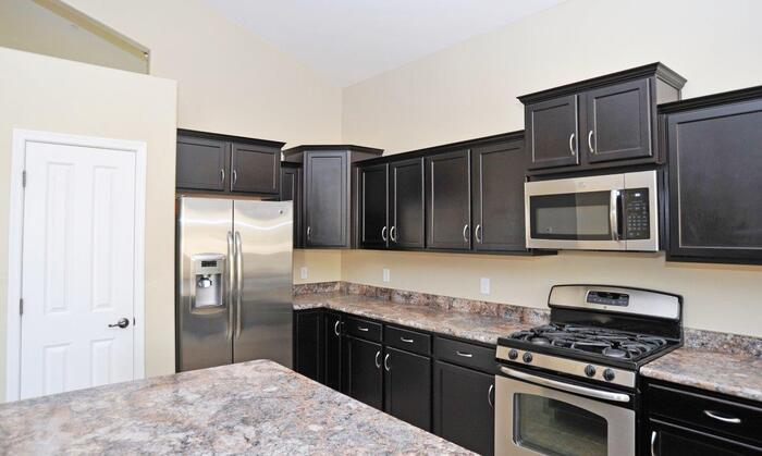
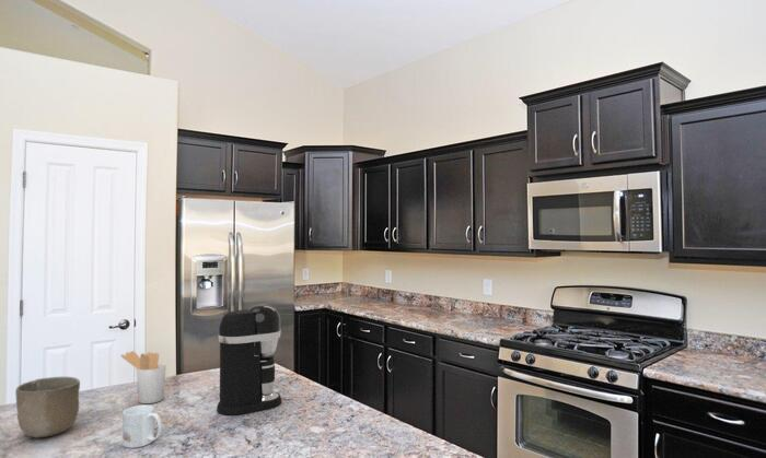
+ bowl (47, 408)
+ coffee maker (249, 355)
+ utensil holder (143, 375)
+ mug (143, 426)
